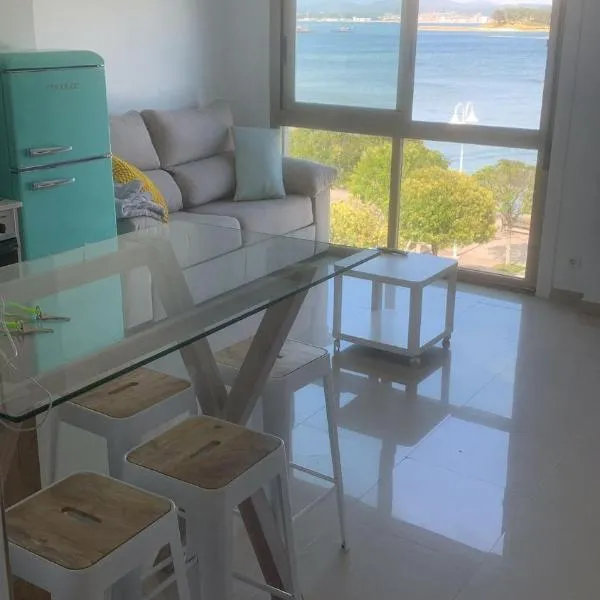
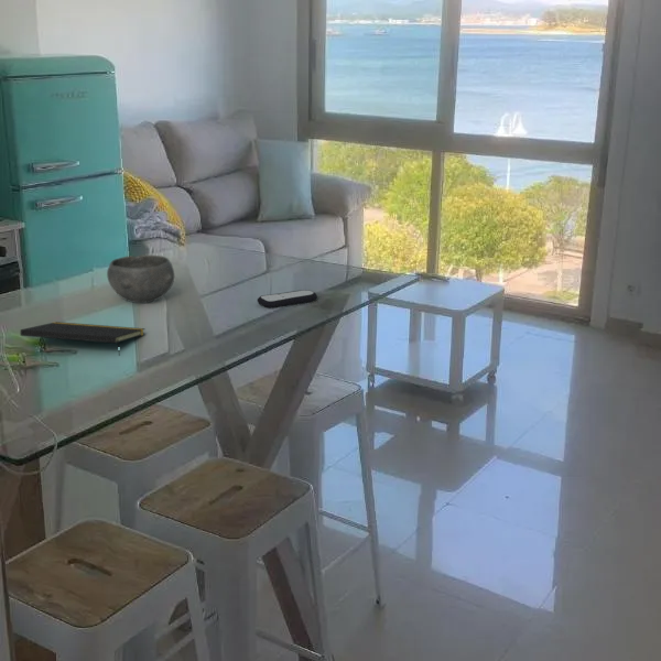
+ remote control (288, 297)
+ notepad (84, 332)
+ bowl (141, 280)
